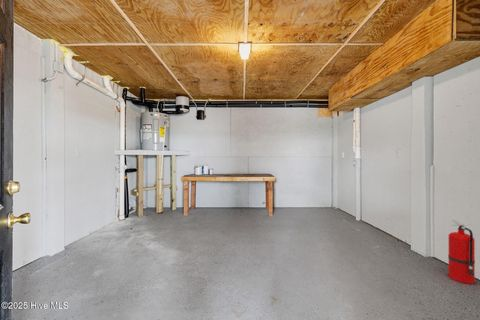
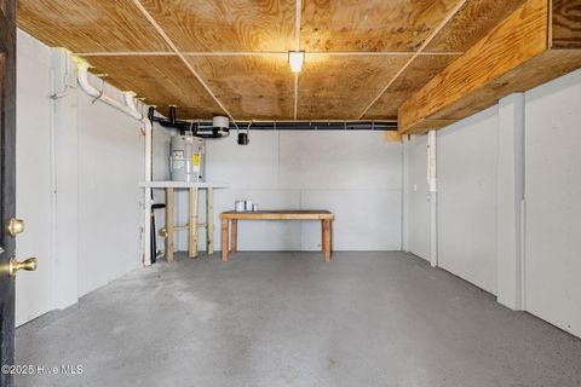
- fire extinguisher (462, 251)
